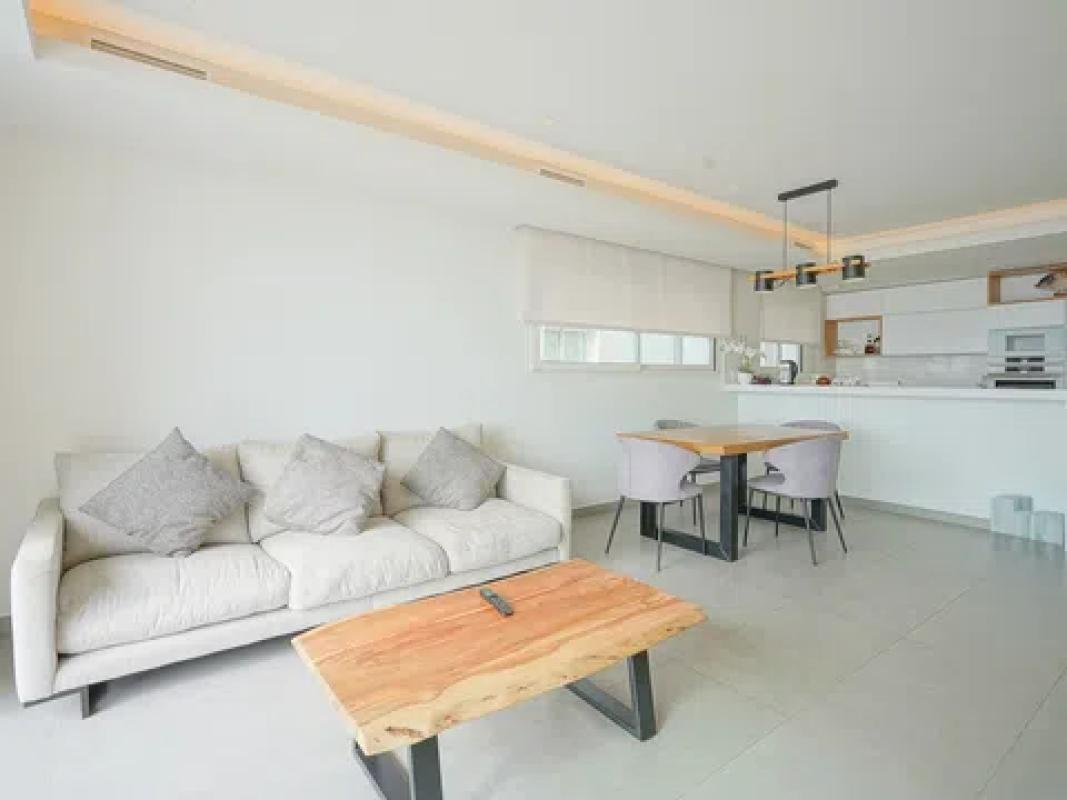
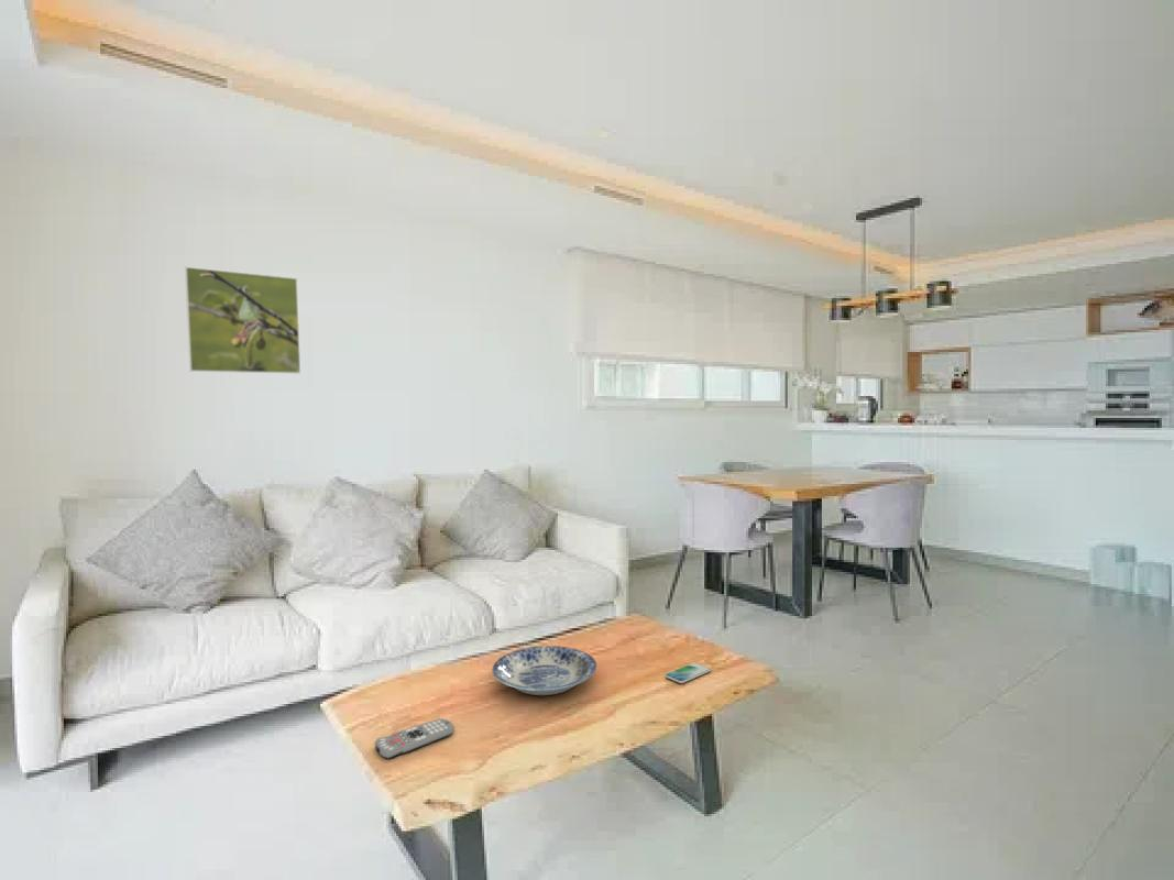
+ plate (545, 674)
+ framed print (245, 322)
+ remote control (416, 737)
+ smartphone (688, 672)
